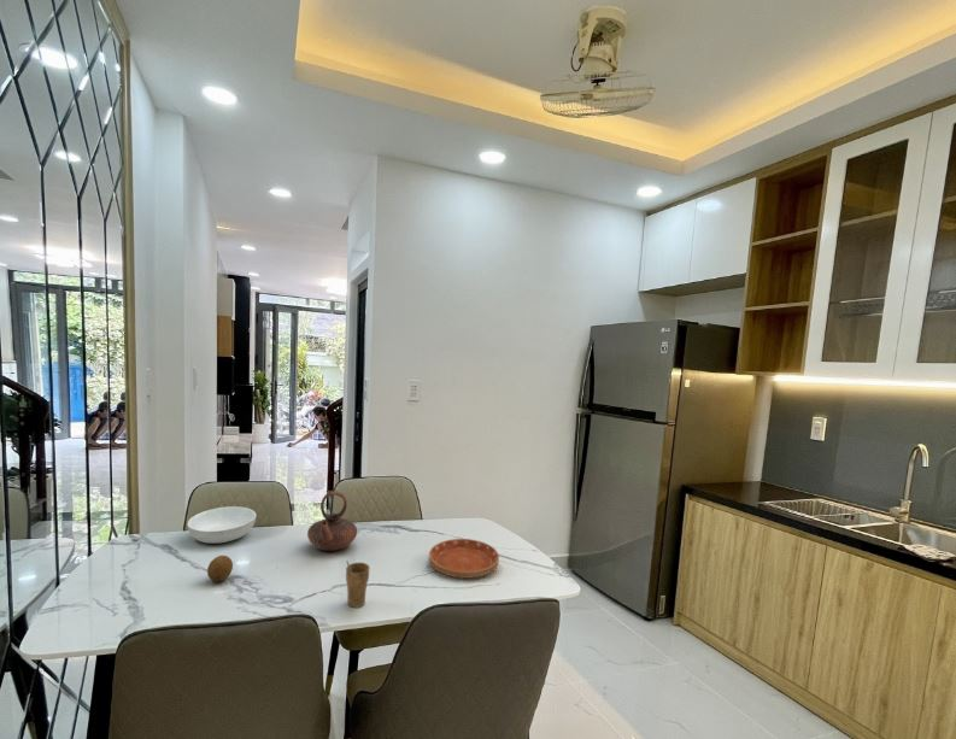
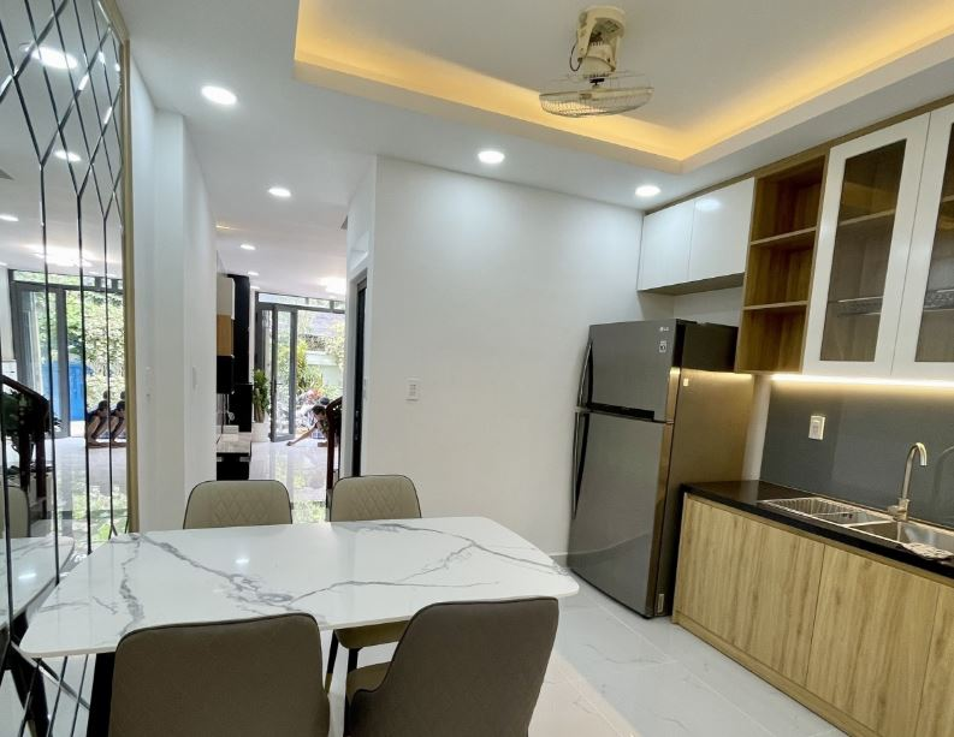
- teapot (332, 522)
- cup (357, 580)
- serving bowl (222, 527)
- fruit (219, 568)
- saucer (463, 558)
